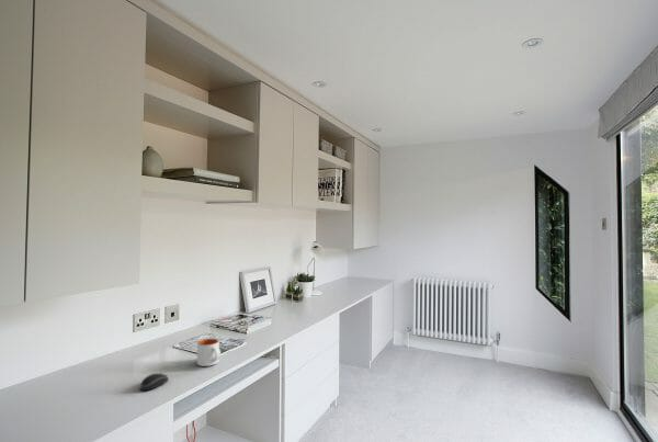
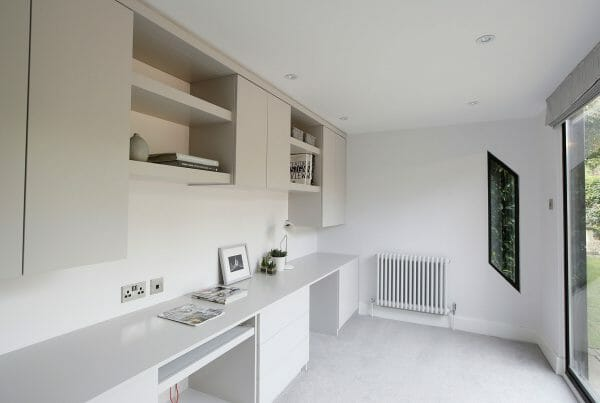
- computer mouse (154, 378)
- mug (209, 352)
